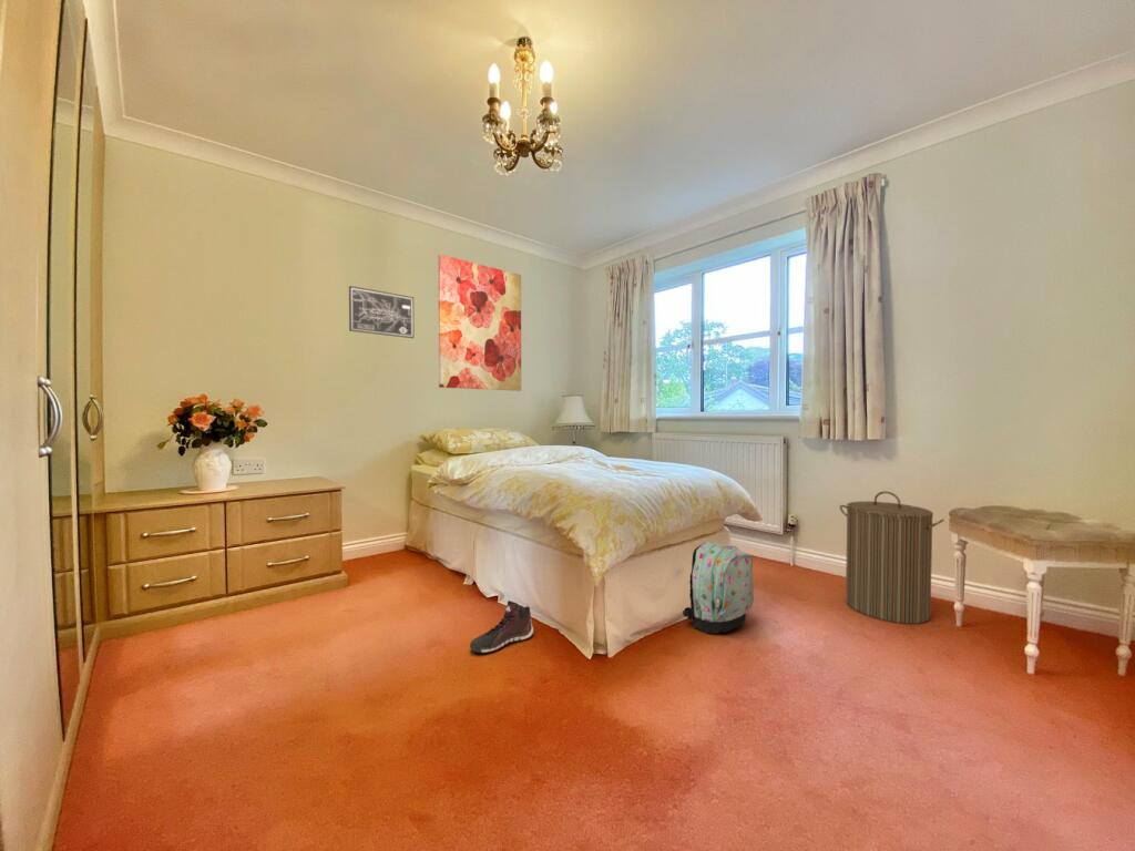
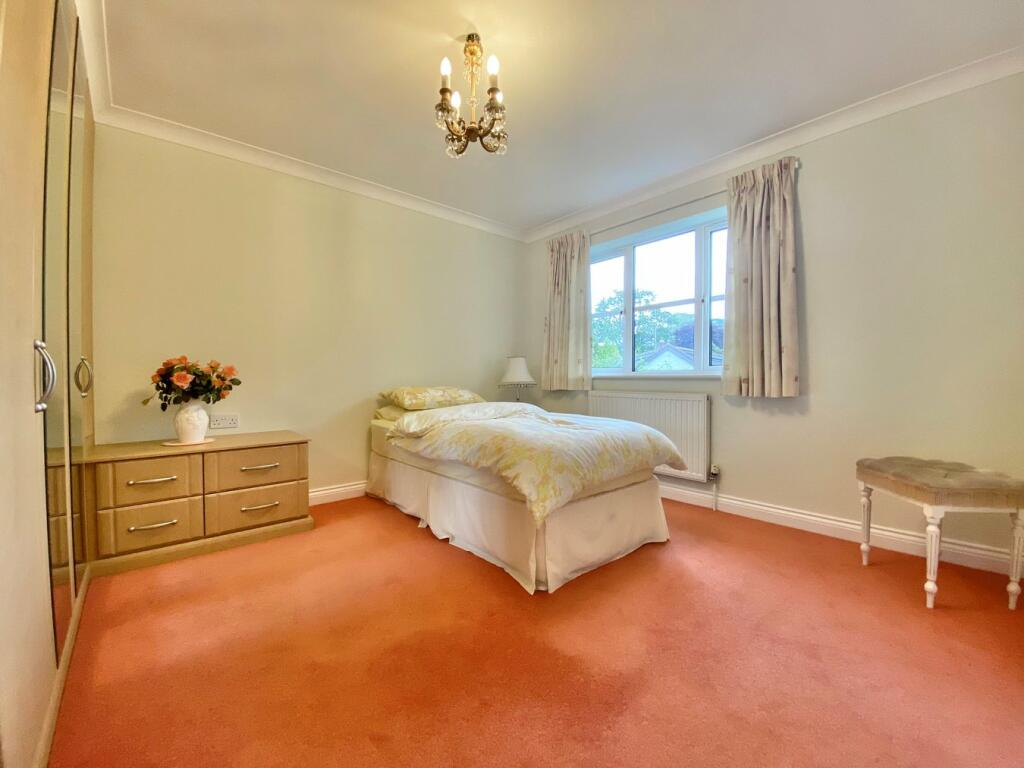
- sneaker (501, 622)
- wall art (382, 312)
- laundry hamper (887, 550)
- backpack (720, 584)
- wall art (482, 327)
